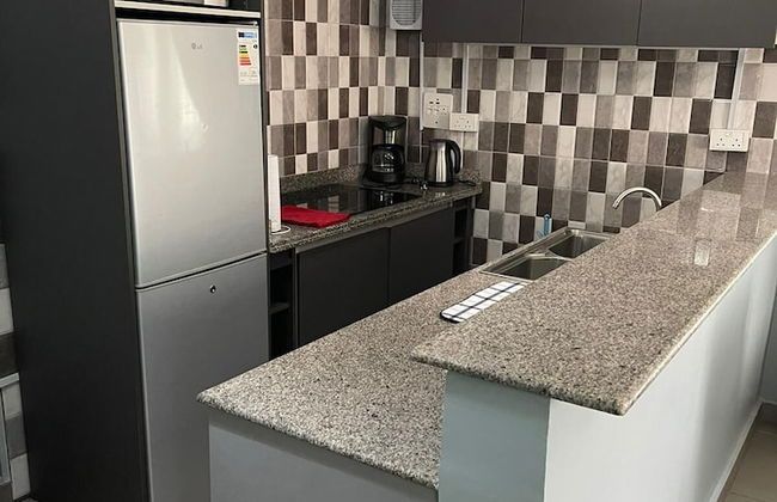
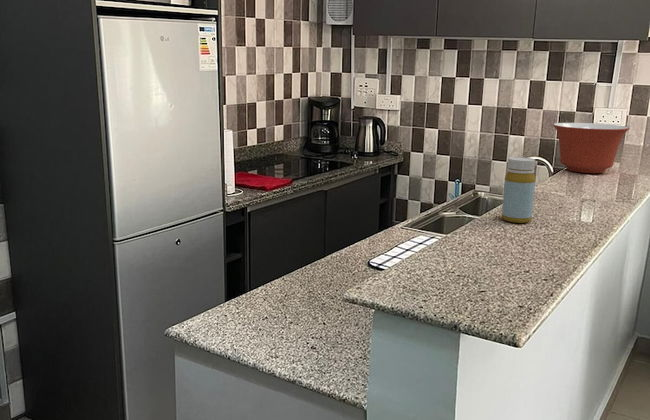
+ mixing bowl (587, 148)
+ bottle (519, 189)
